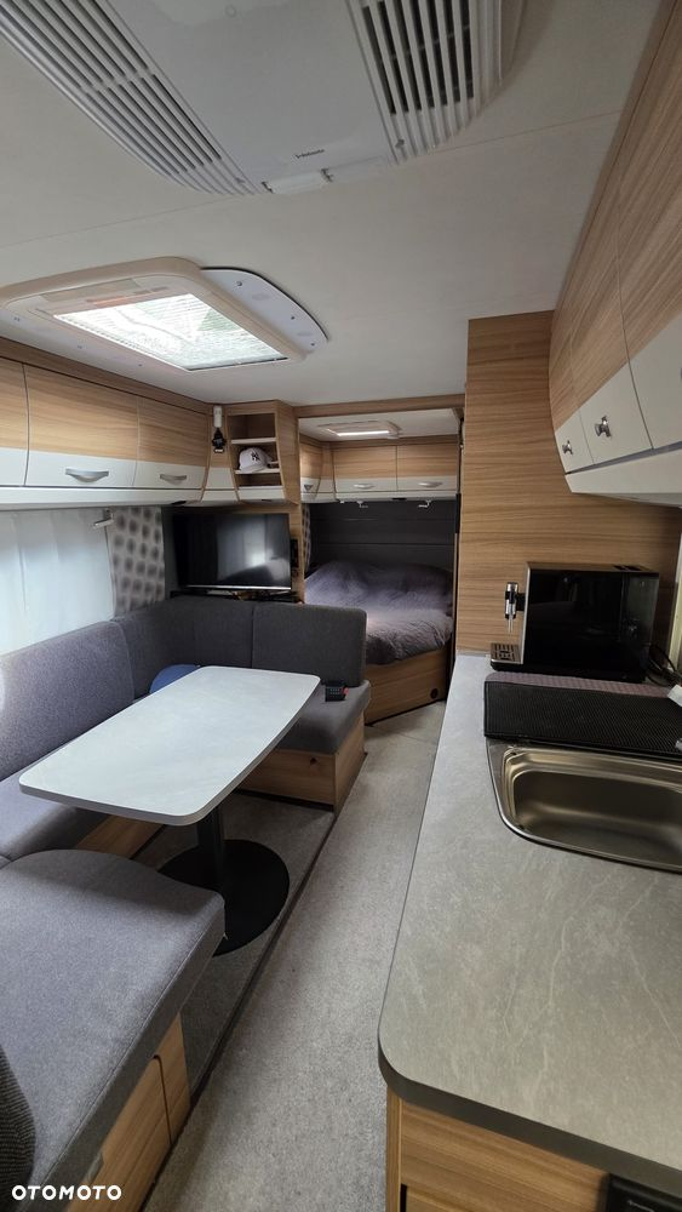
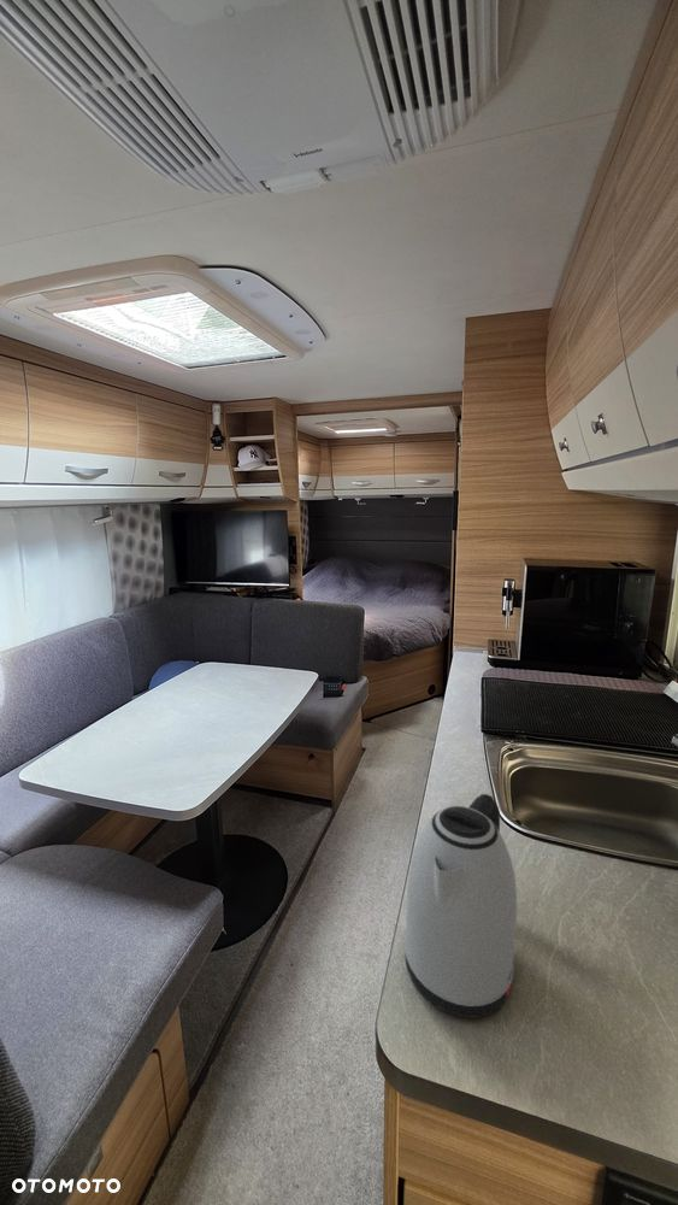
+ kettle (467, 878)
